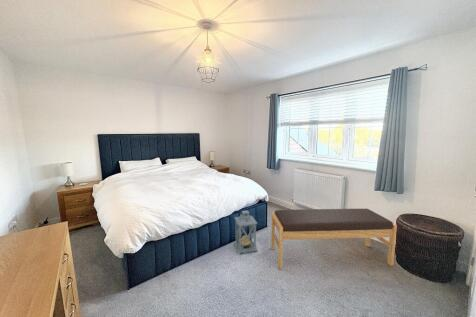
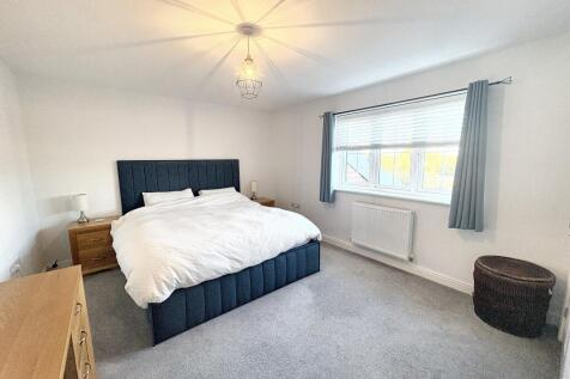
- lantern (244, 230)
- bench (328, 235)
